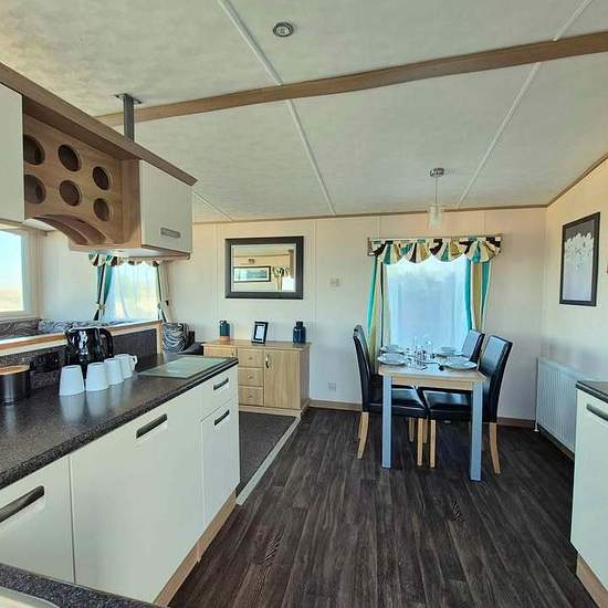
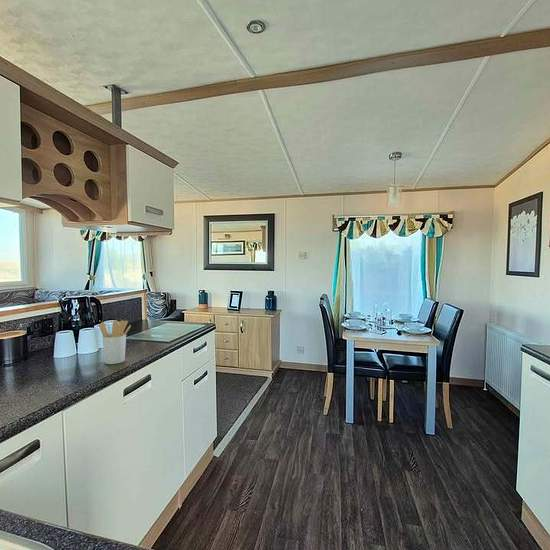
+ utensil holder (116, 340)
